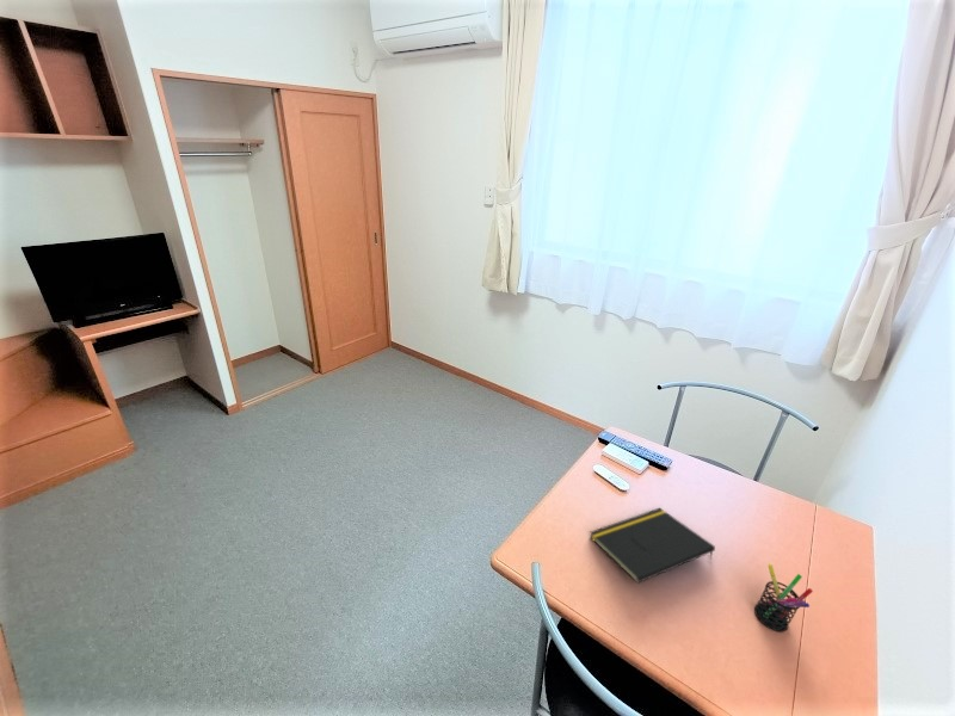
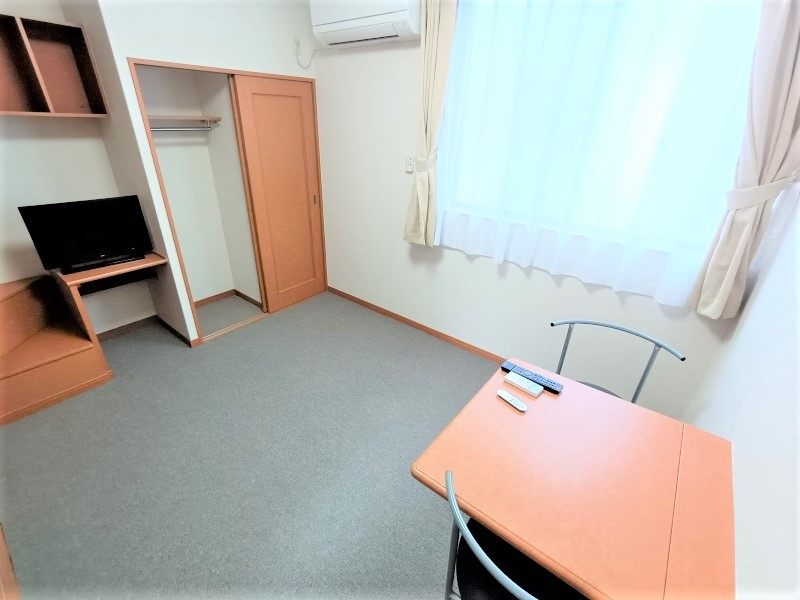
- pen holder (784, 597)
- notepad (649, 541)
